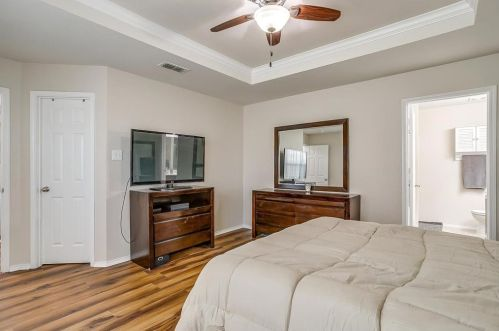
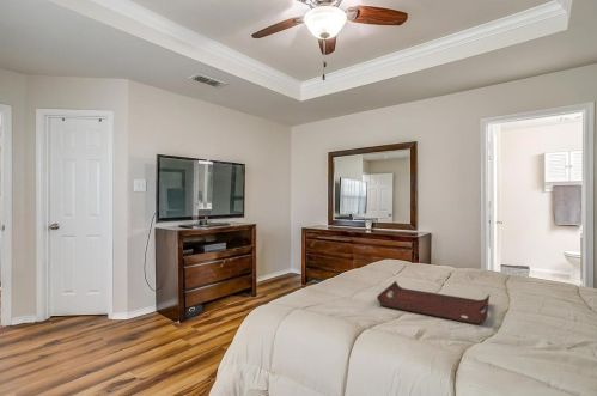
+ serving tray (433, 299)
